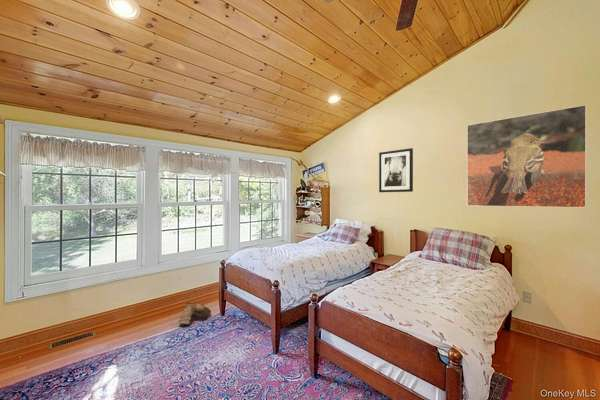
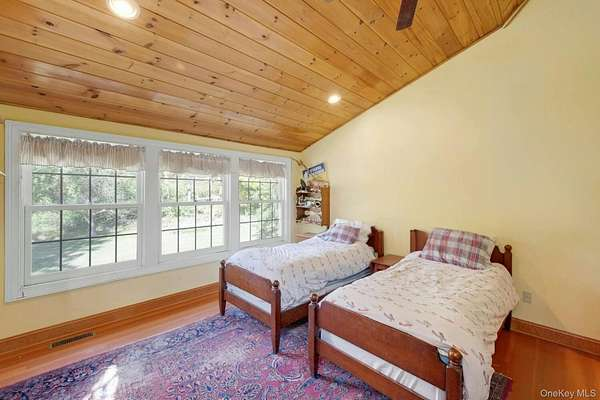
- wall art (395, 171)
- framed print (519, 161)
- boots (194, 309)
